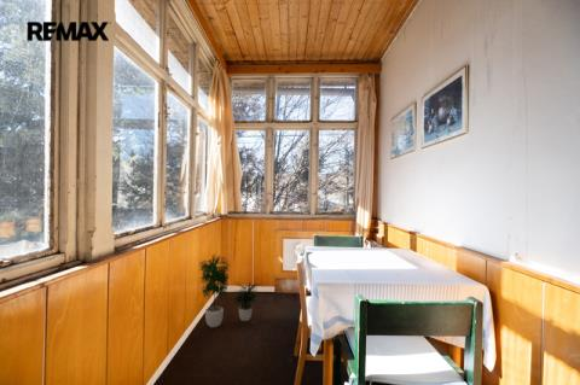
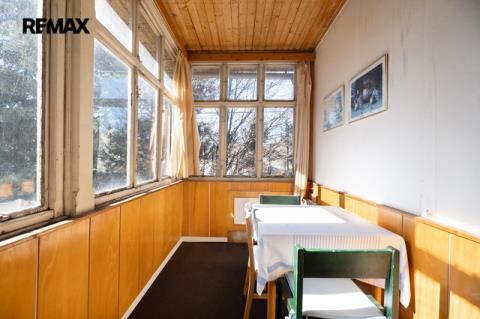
- potted plant (227, 286)
